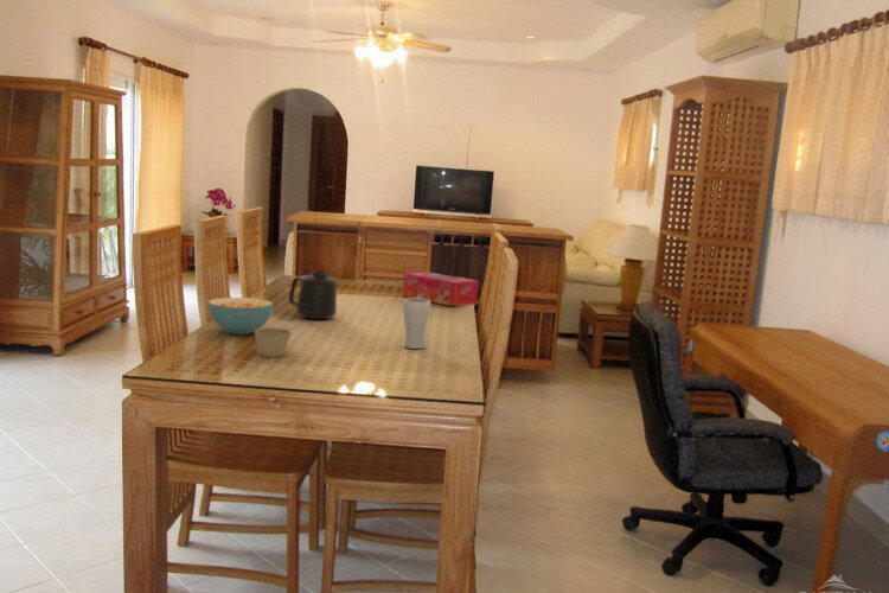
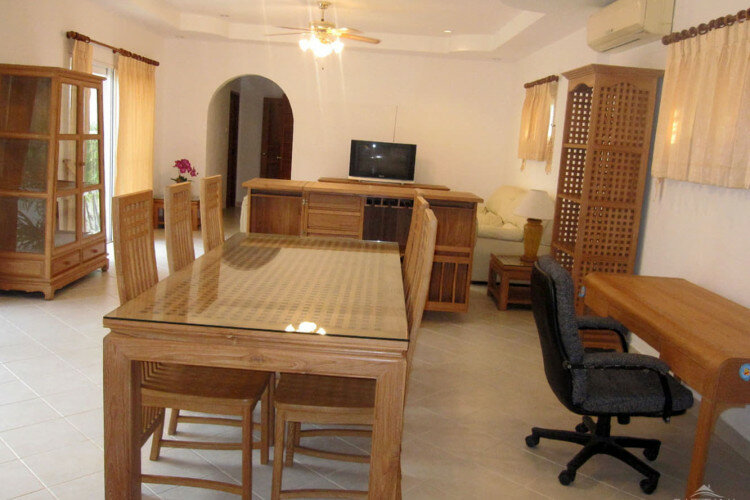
- tissue box (440, 288)
- flower pot (271, 343)
- mug (312, 293)
- drinking glass (415, 324)
- cereal bowl (239, 317)
